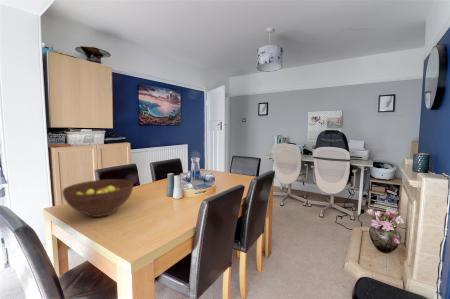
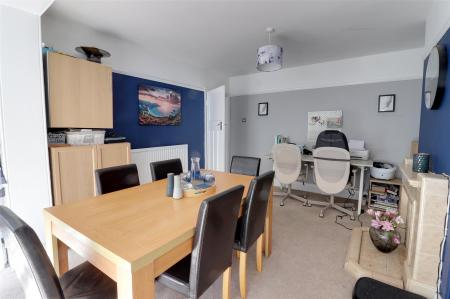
- fruit bowl (100, 199)
